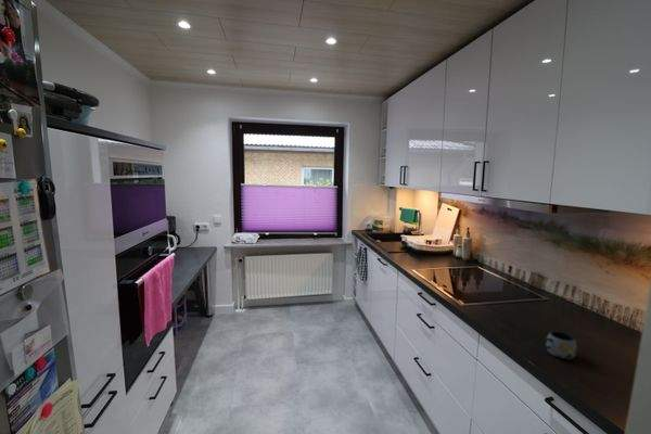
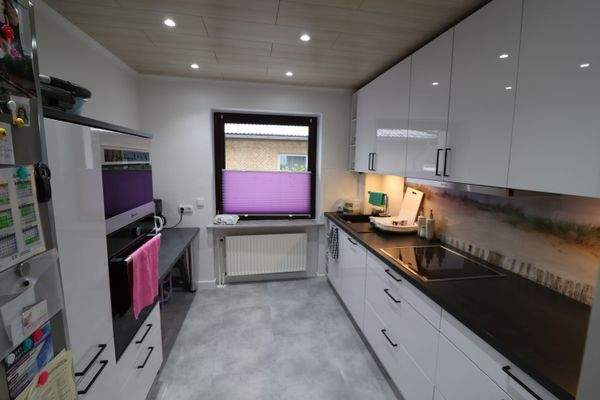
- mug (558, 344)
